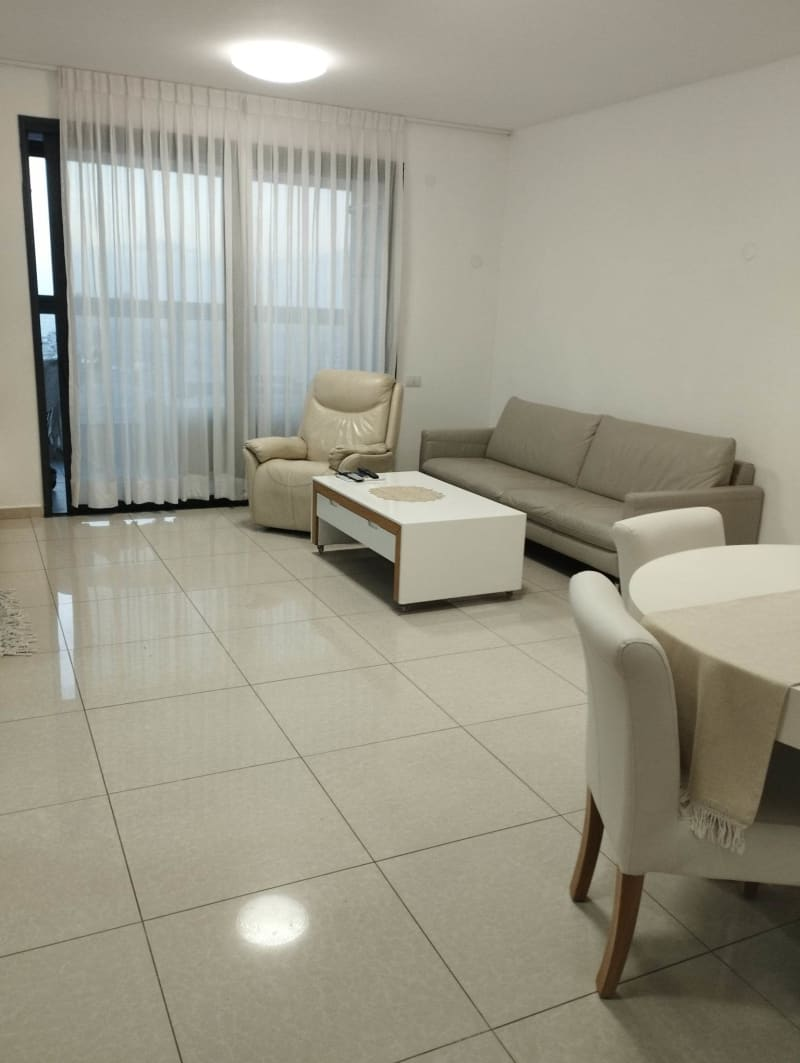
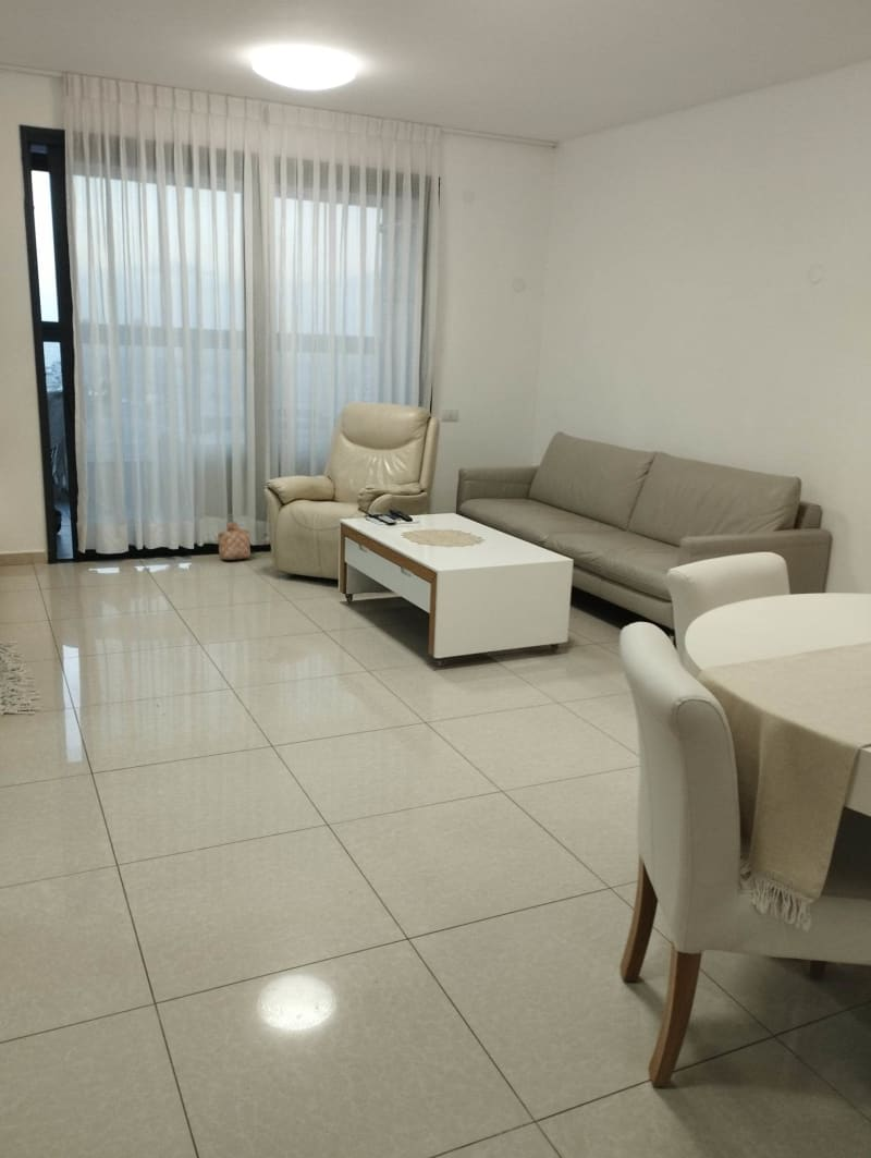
+ basket (234, 540)
